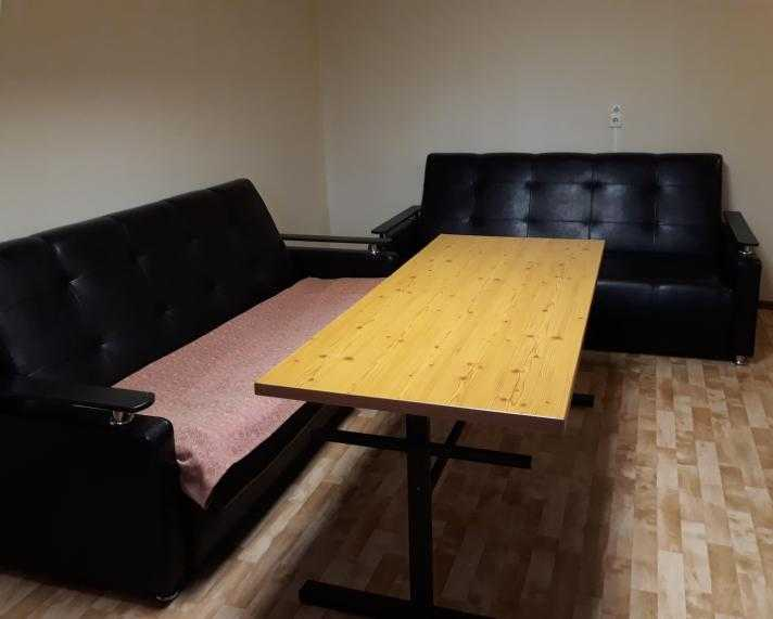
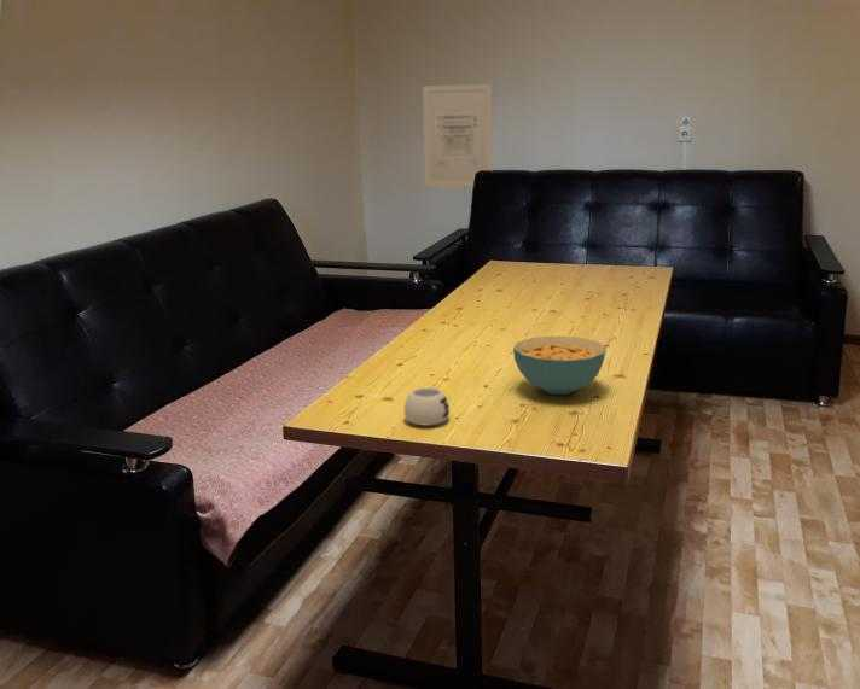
+ cereal bowl (558, 368)
+ mug (429, 403)
+ wall art (457, 136)
